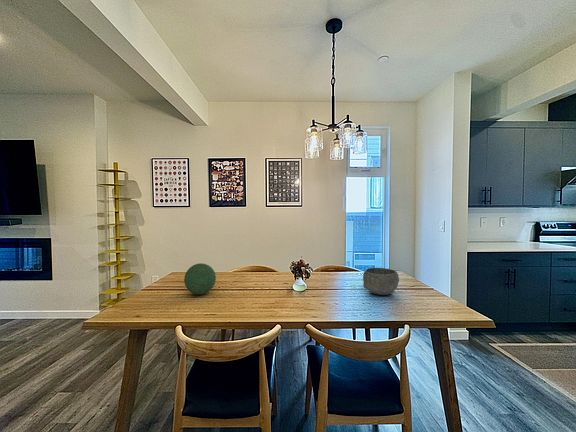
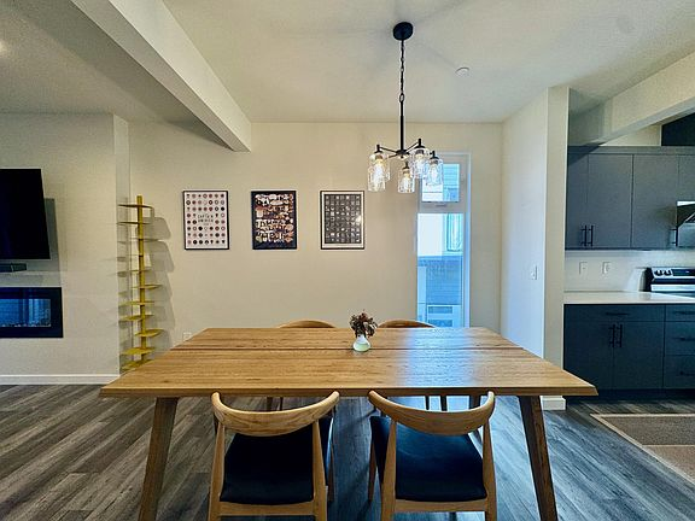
- decorative orb (200, 278)
- bowl (380, 281)
